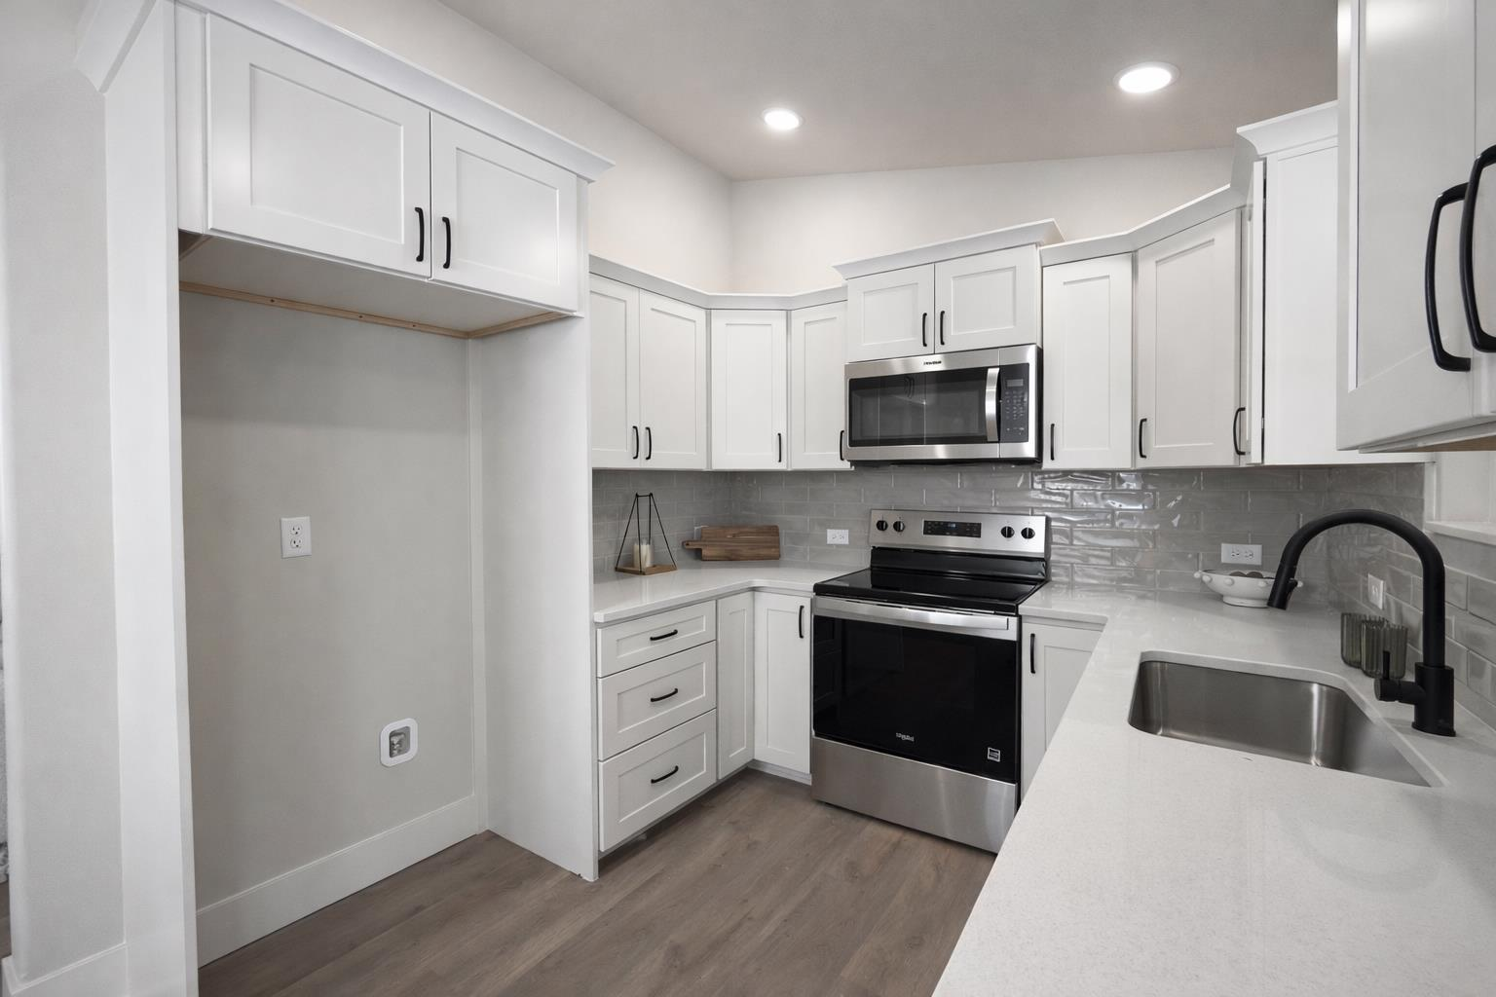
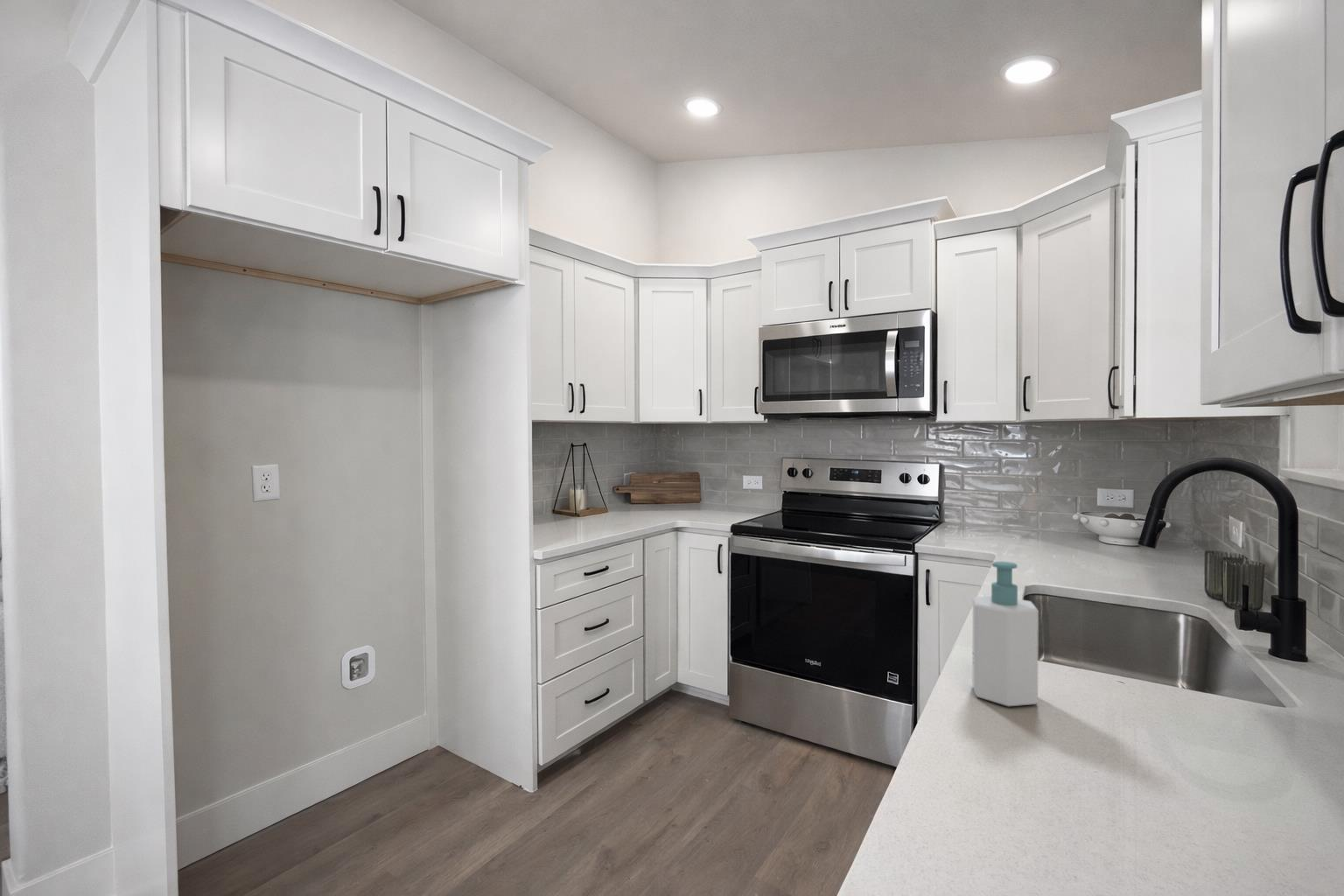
+ soap bottle (1004, 629)
